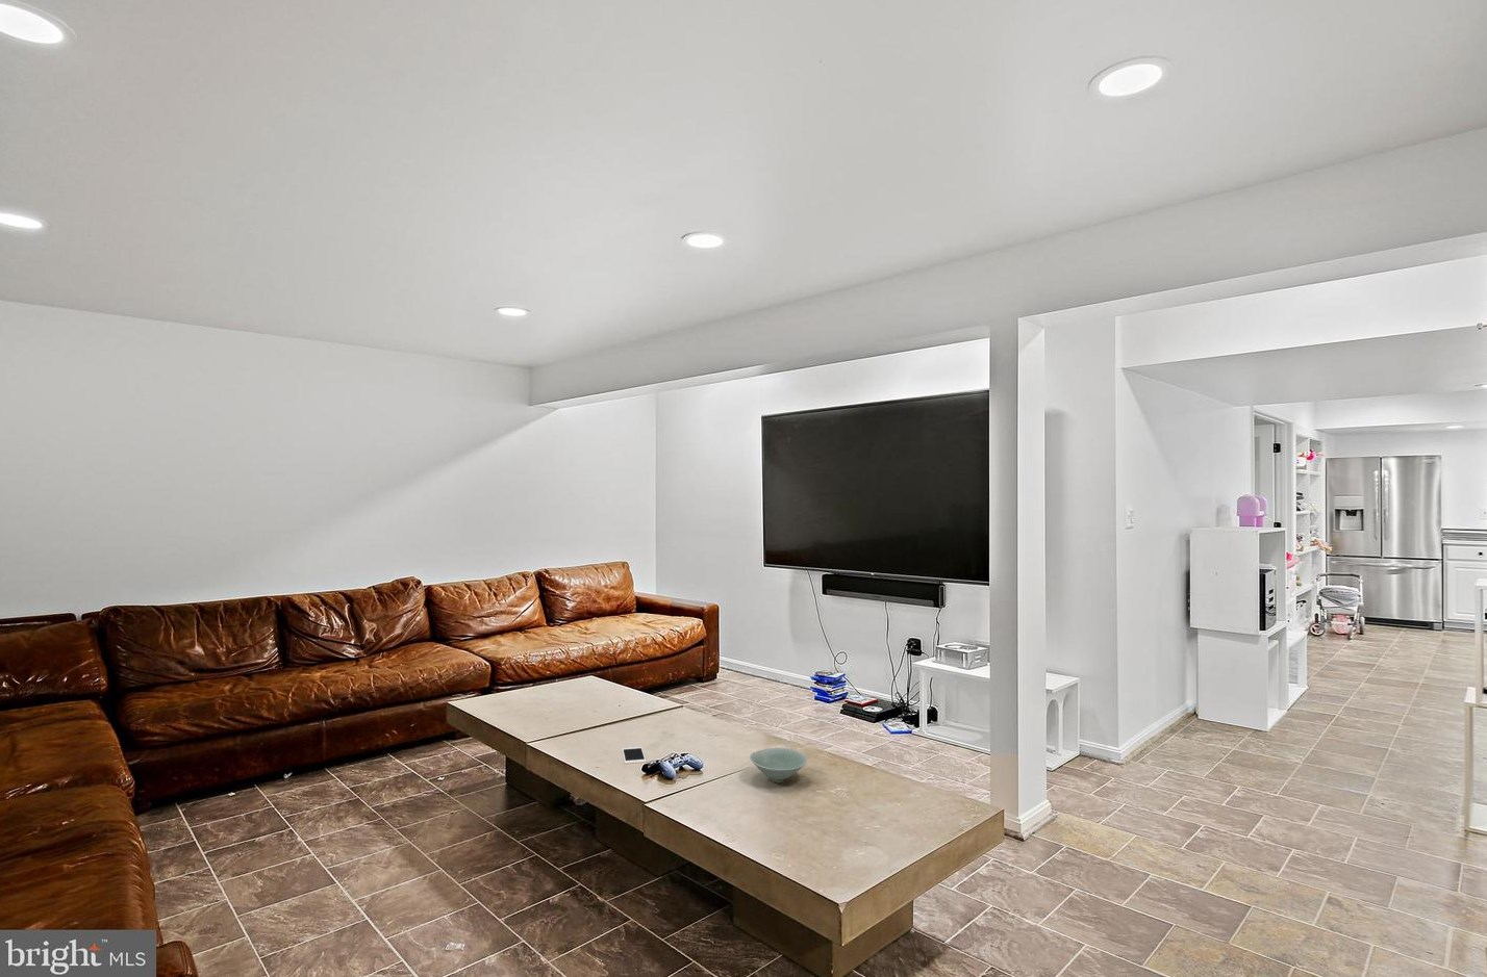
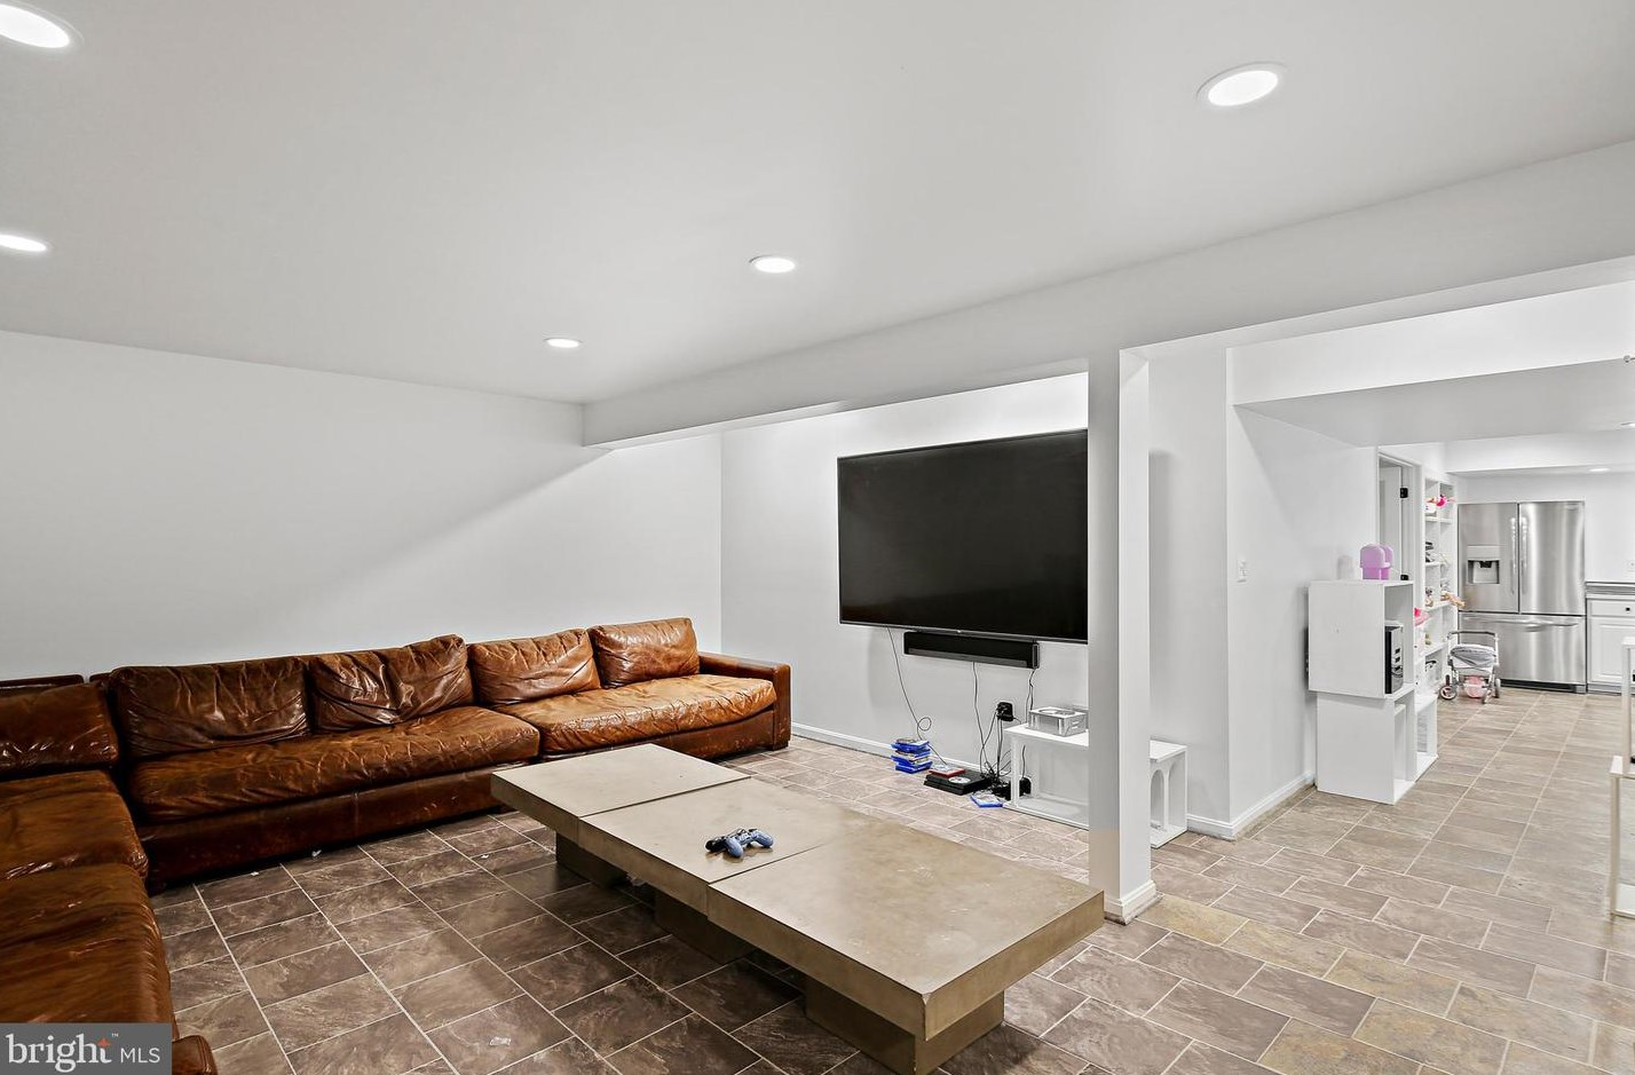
- bowl (778, 768)
- cell phone (633, 756)
